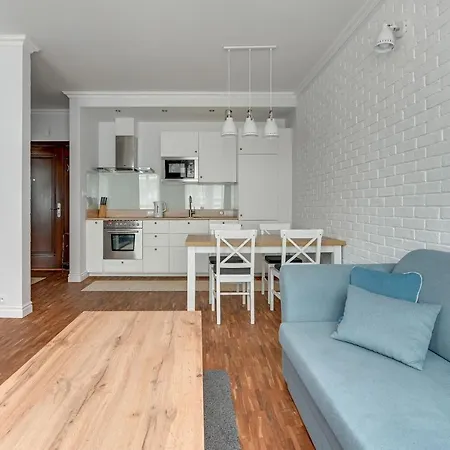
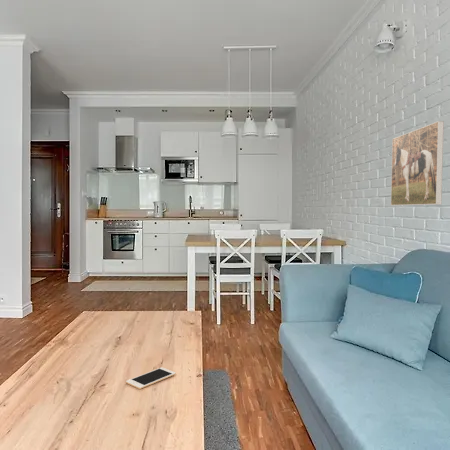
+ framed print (414, 168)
+ cell phone (151, 377)
